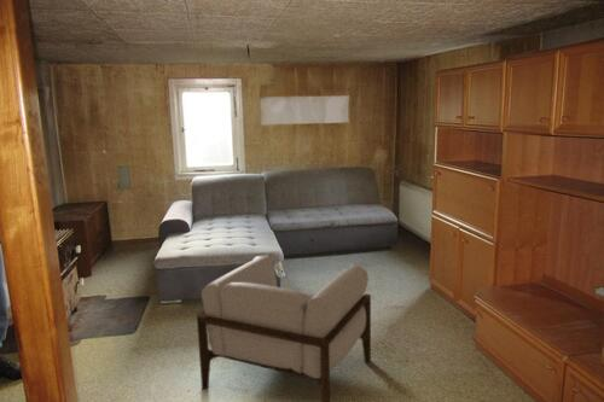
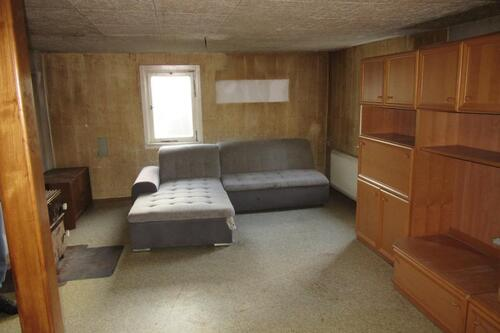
- armchair (288, 324)
